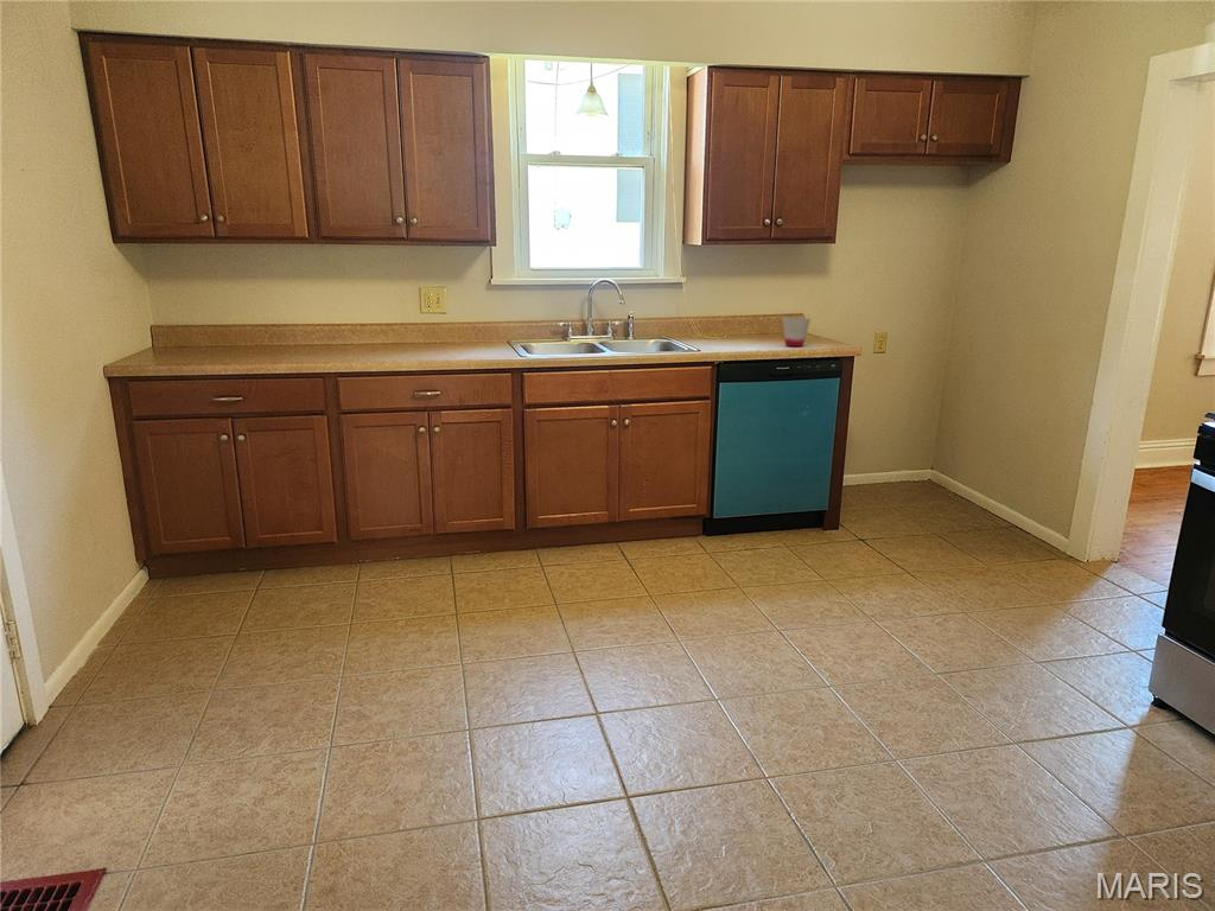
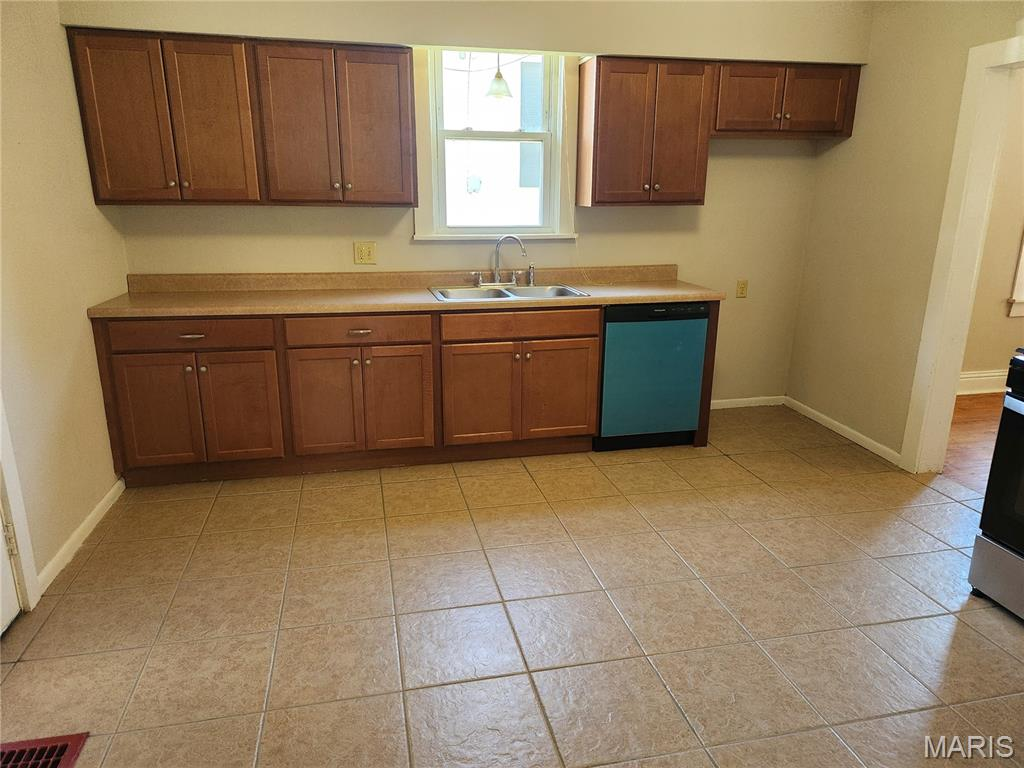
- cup (795, 332)
